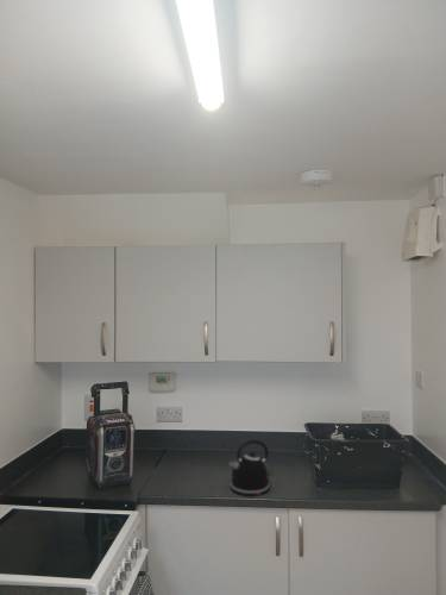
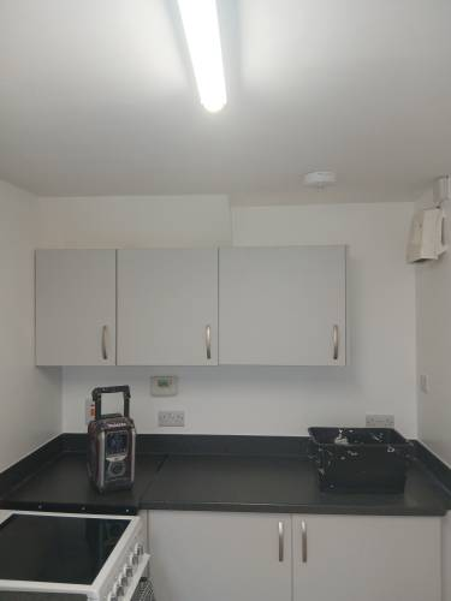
- kettle (250, 463)
